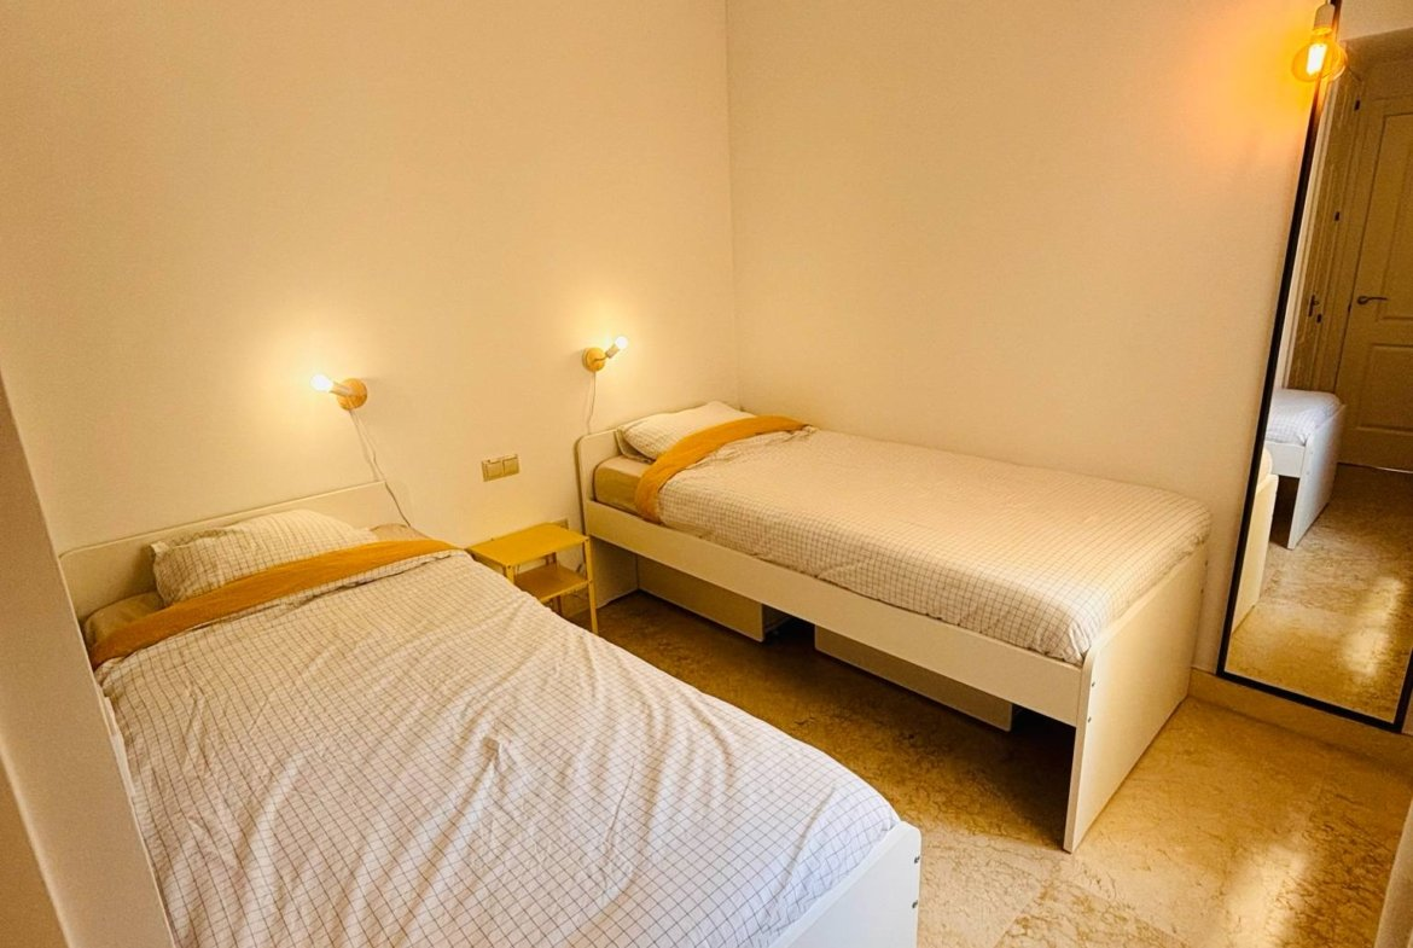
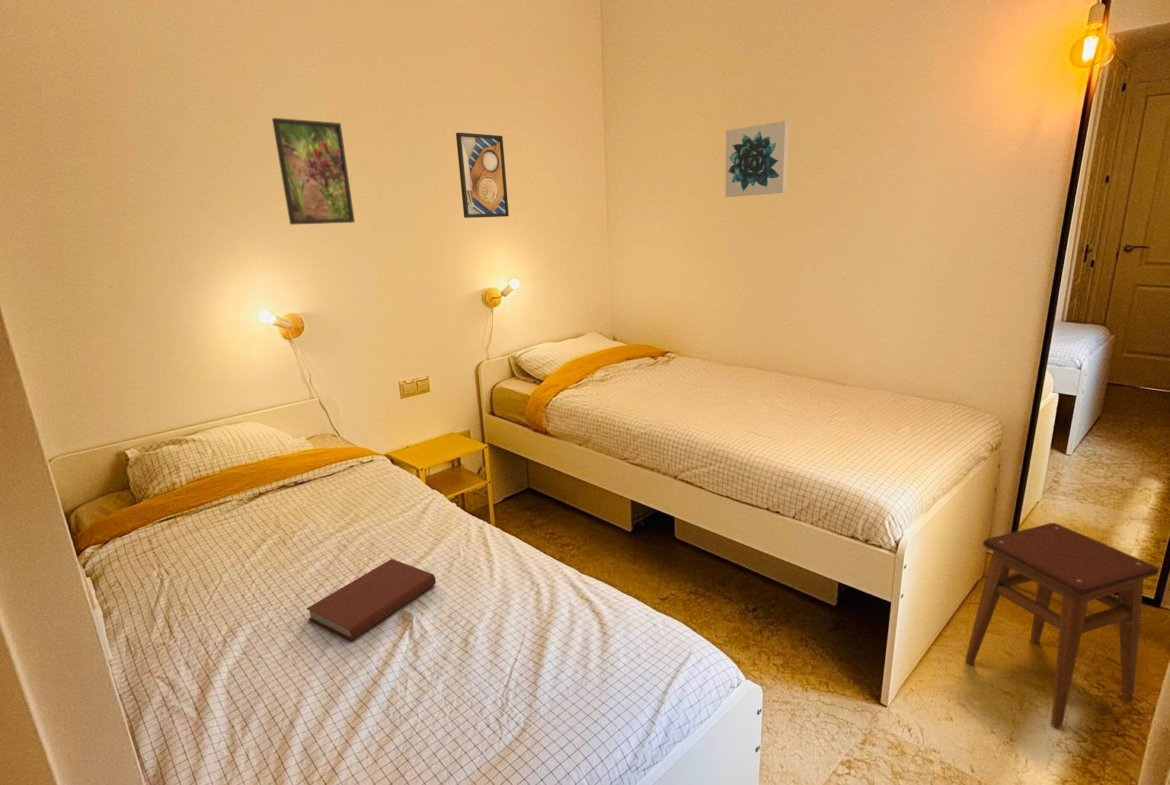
+ wall art (755, 160)
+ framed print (315, 173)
+ stool (1055, 618)
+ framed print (483, 176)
+ book (373, 596)
